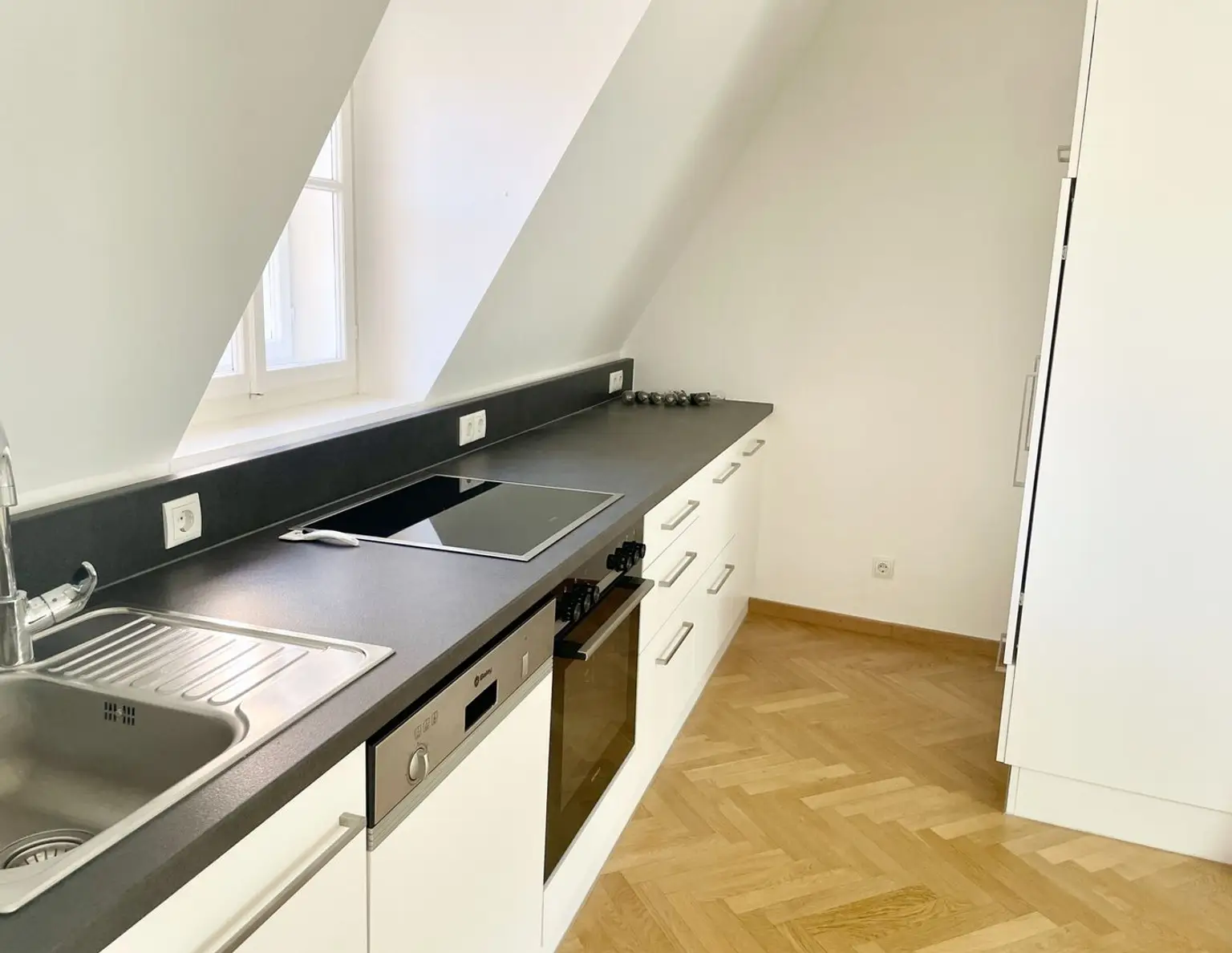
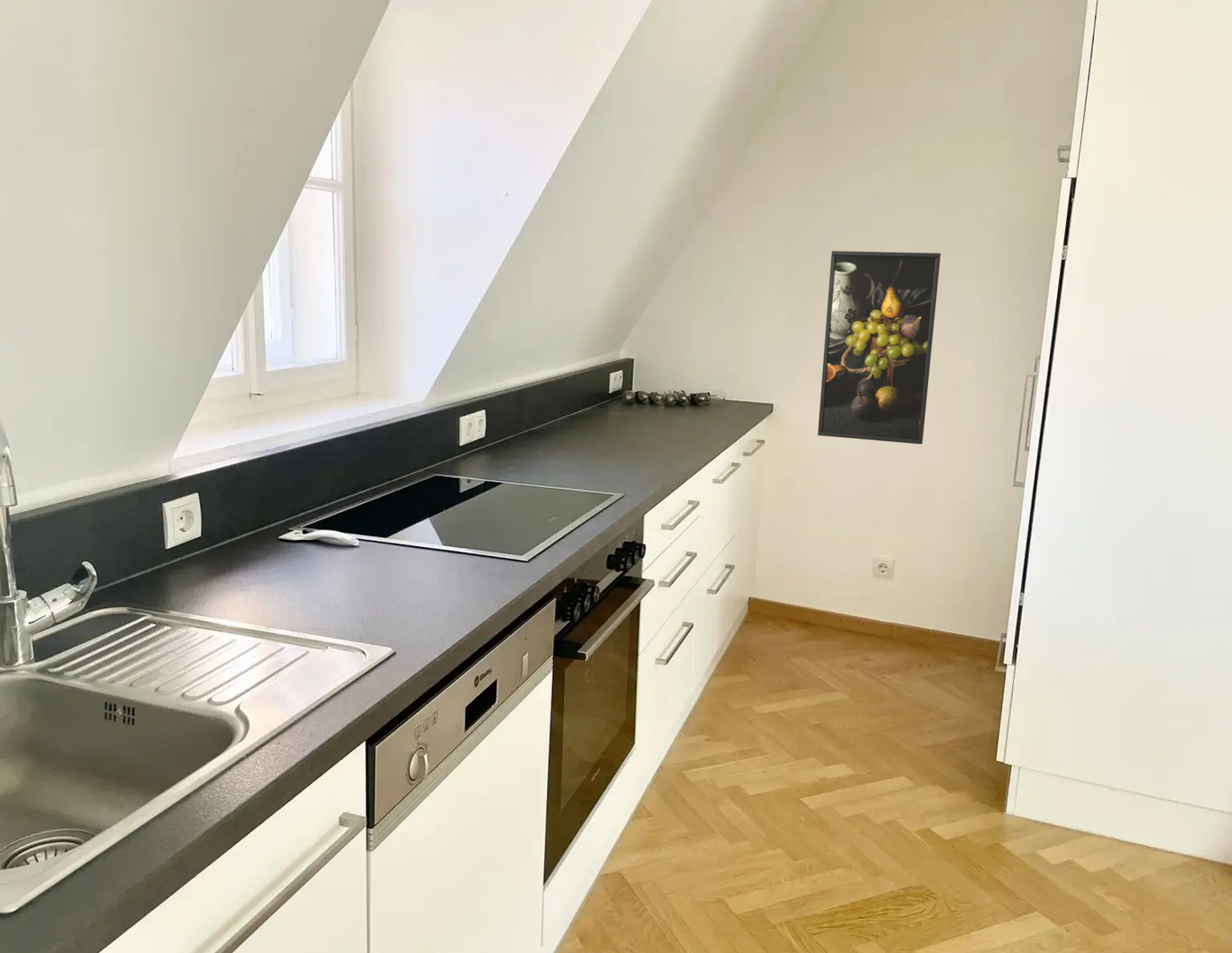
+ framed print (877, 347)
